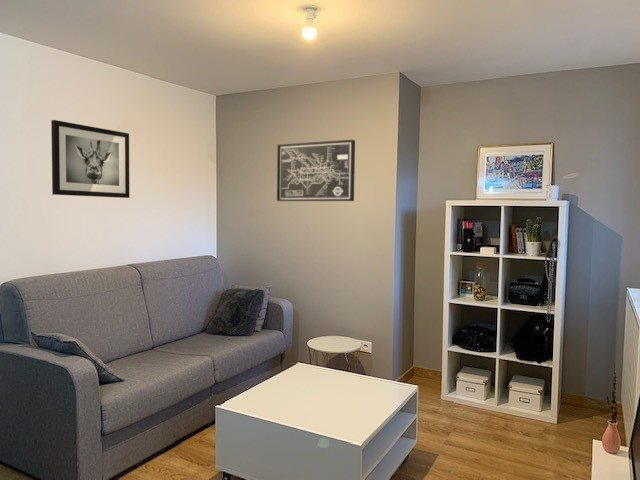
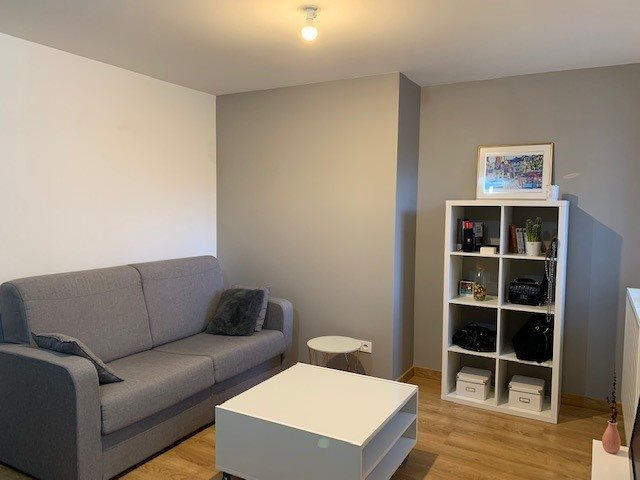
- wall art (93, 161)
- wall art (314, 171)
